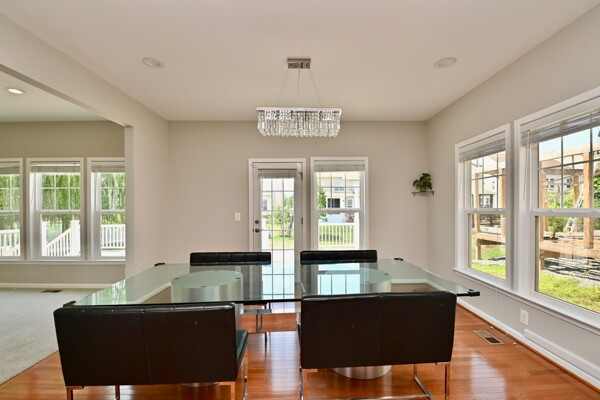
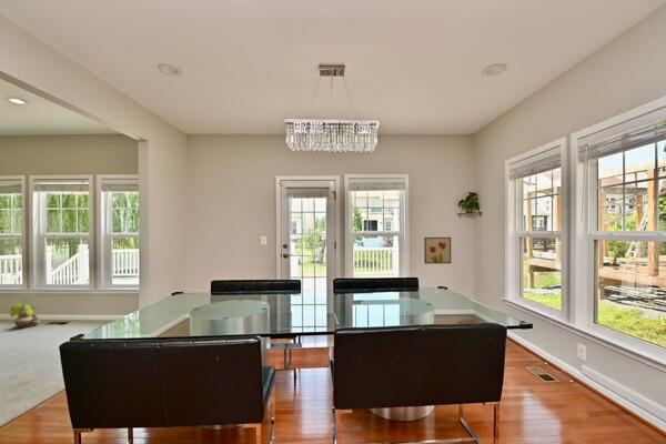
+ potted plant (26, 313)
+ wall art (437, 250)
